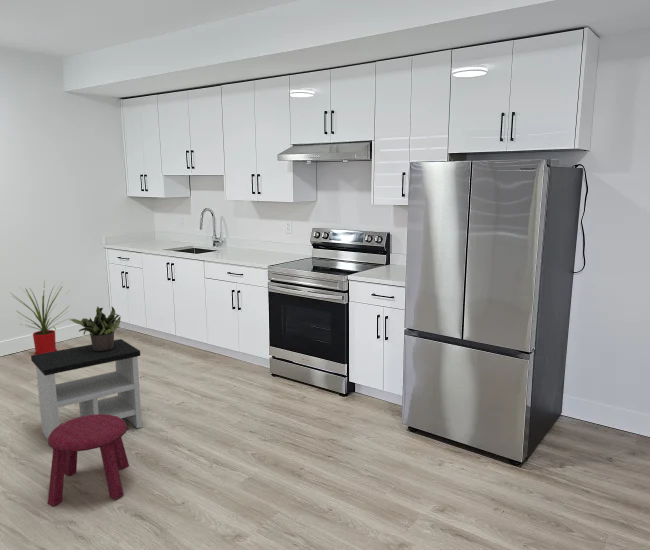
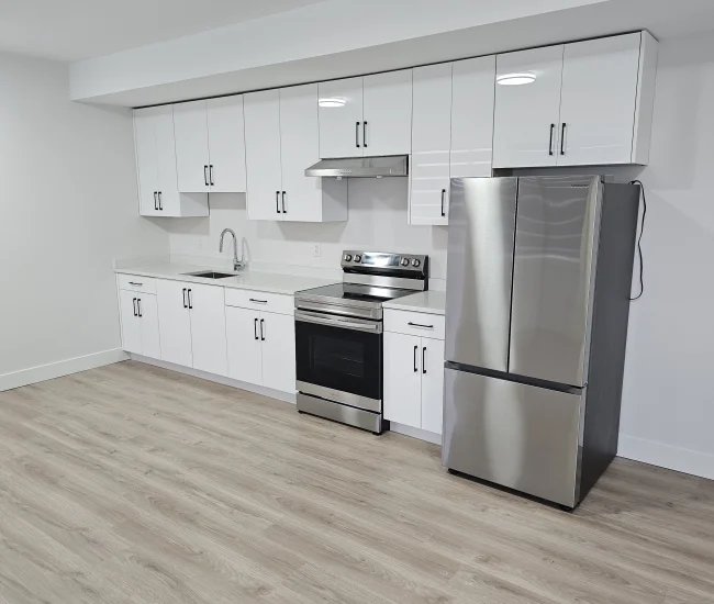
- house plant (42, 318)
- side table (89, 391)
- potted plant (95, 327)
- stool (90, 449)
